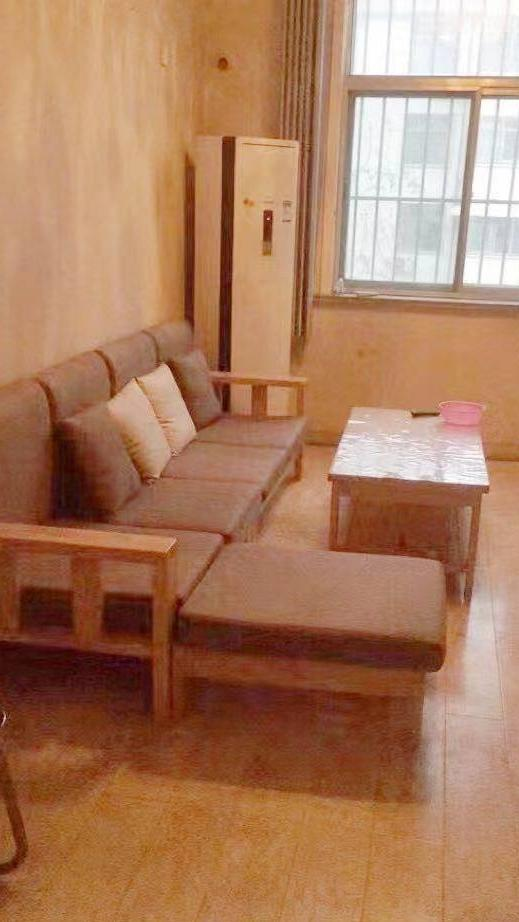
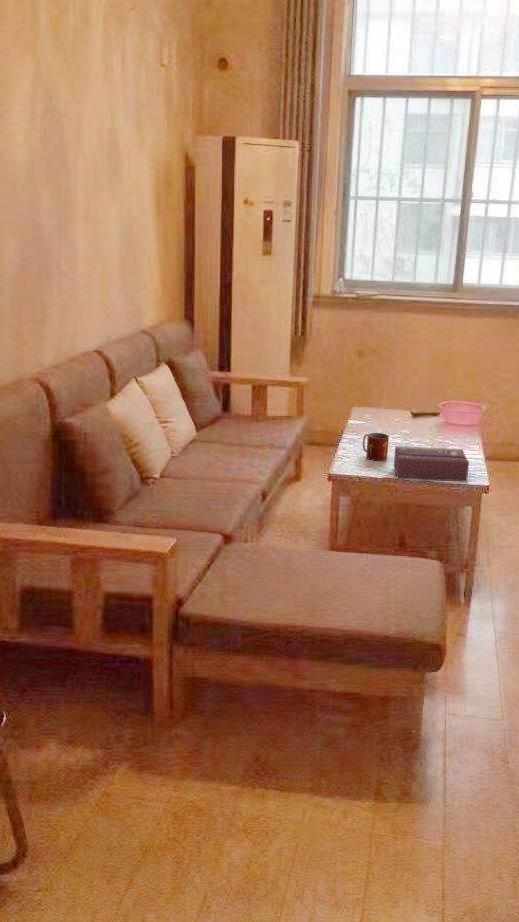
+ mug (374, 445)
+ tissue box (430, 463)
